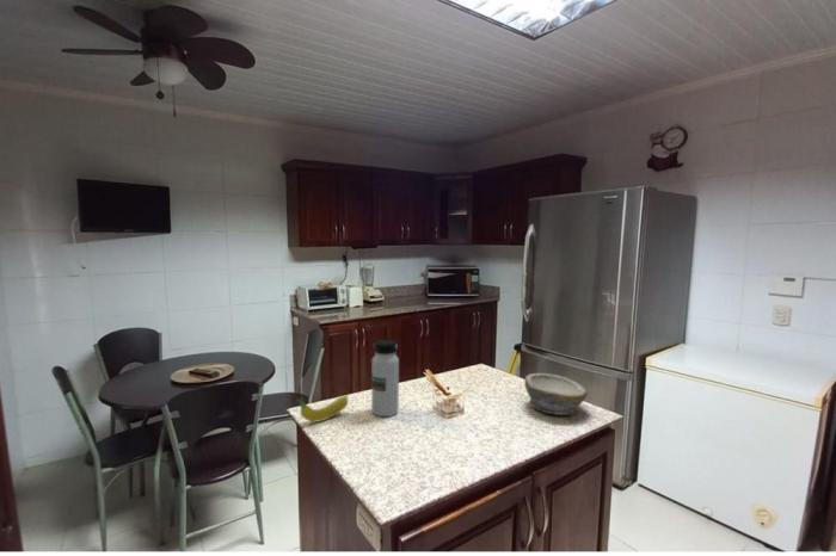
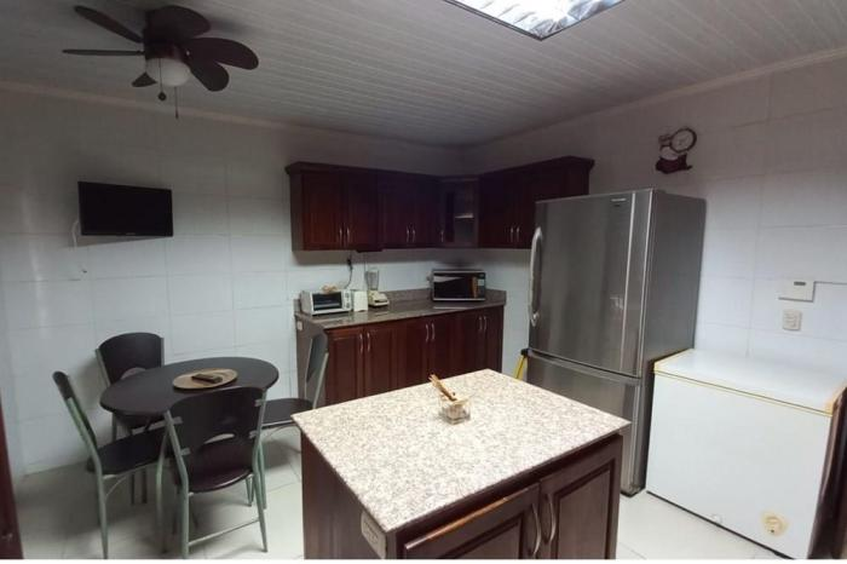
- water bottle (385, 376)
- fruit (324, 407)
- bowl (554, 394)
